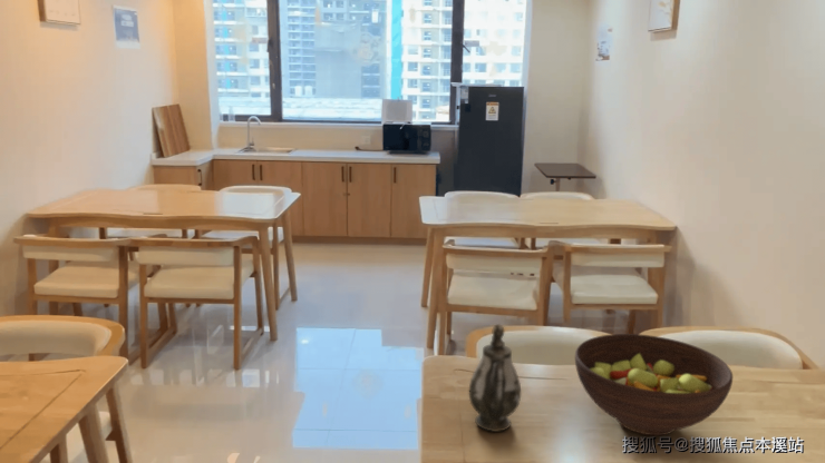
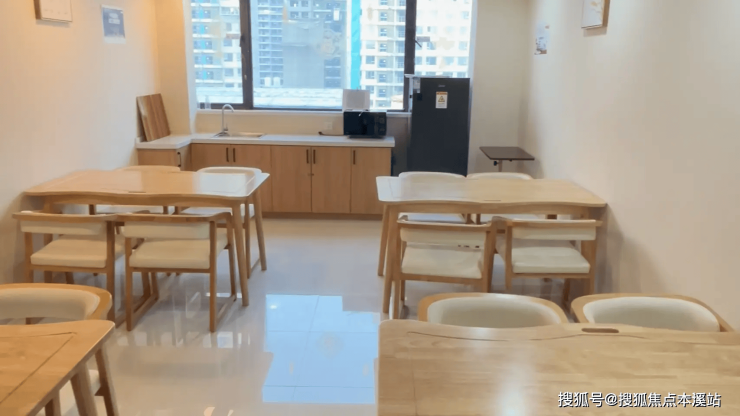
- teapot (495, 373)
- fruit bowl (648, 392)
